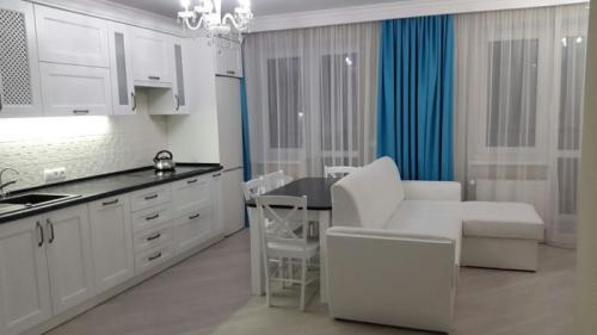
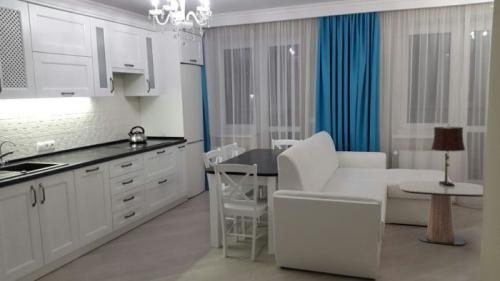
+ table lamp (447, 154)
+ side table (440, 212)
